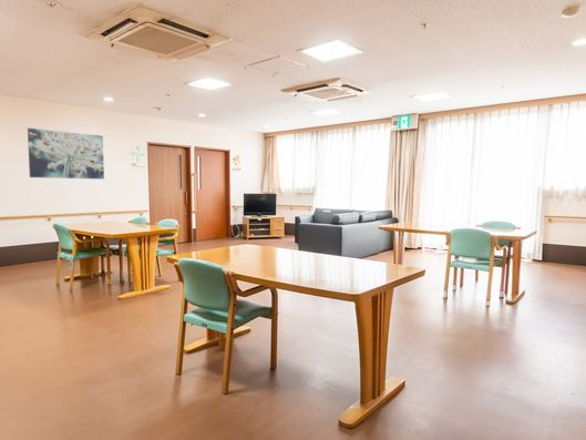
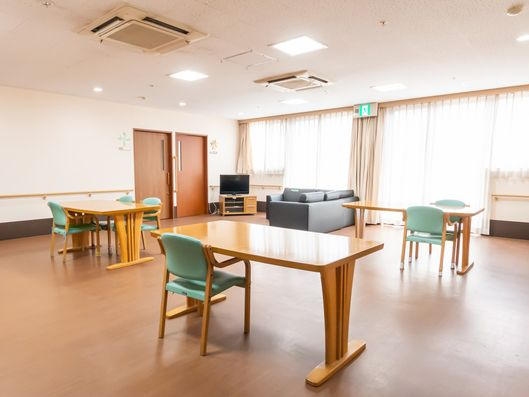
- wall art (68, 155)
